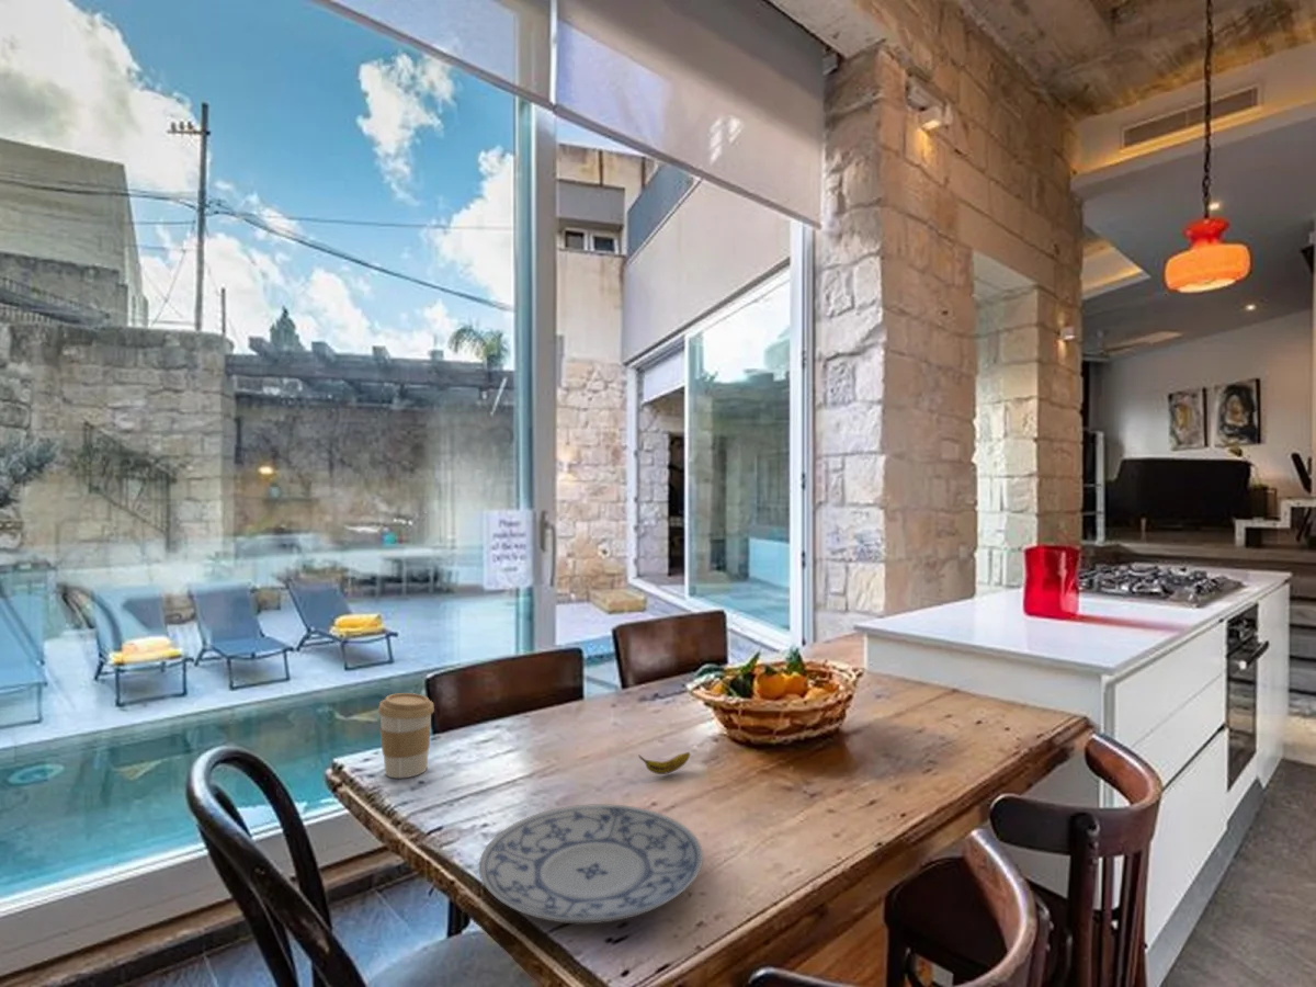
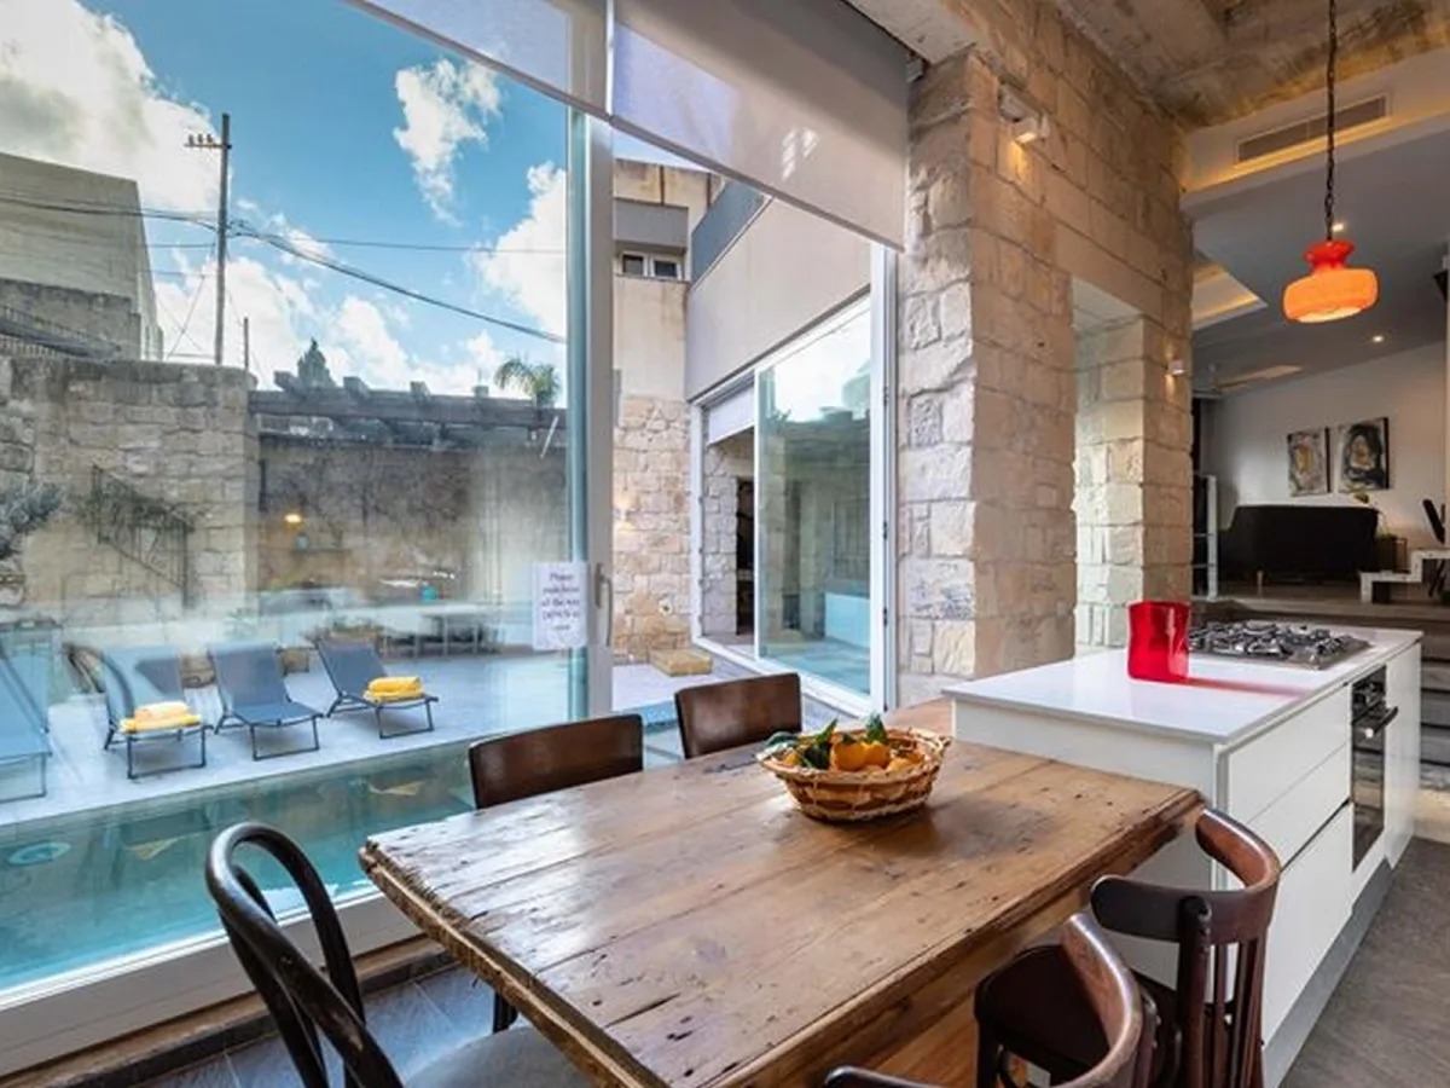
- plate (592, 864)
- coffee cup (406, 733)
- banana (667, 762)
